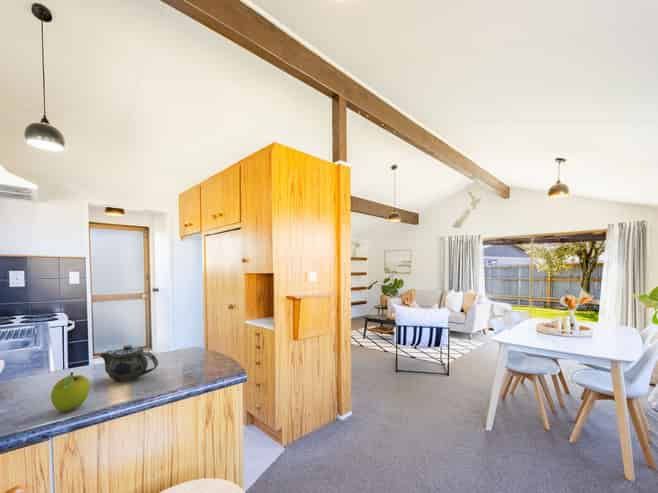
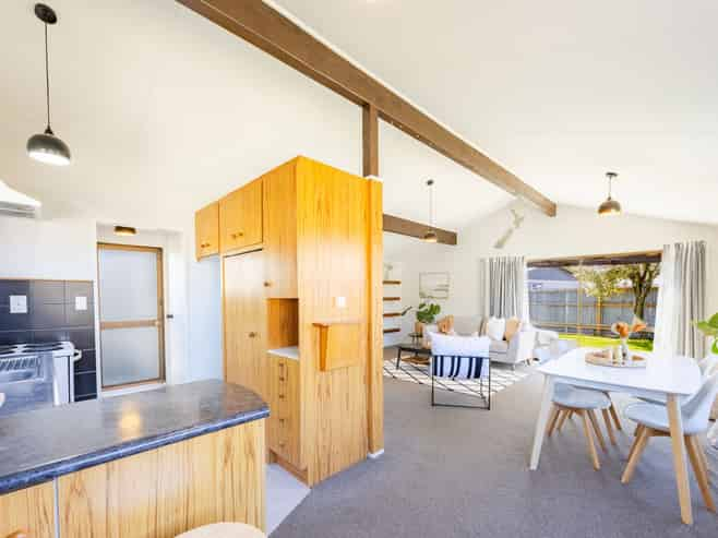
- chinaware (129, 361)
- fruit (69, 391)
